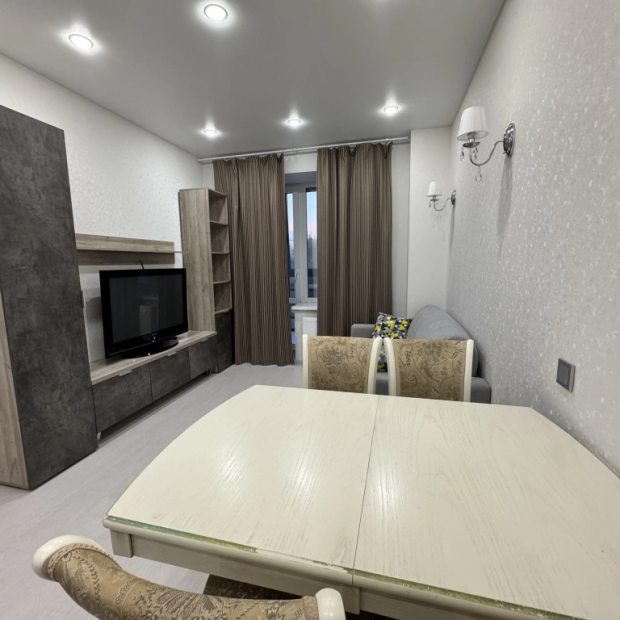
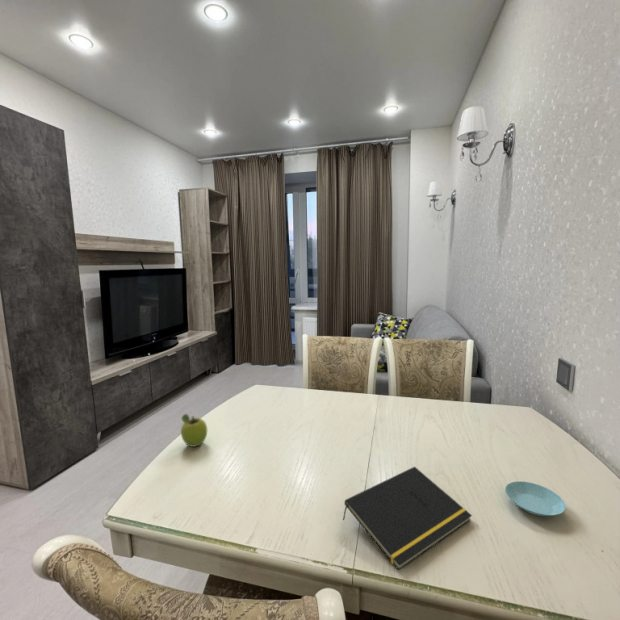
+ notepad (407, 509)
+ fruit (192, 429)
+ saucer (533, 501)
